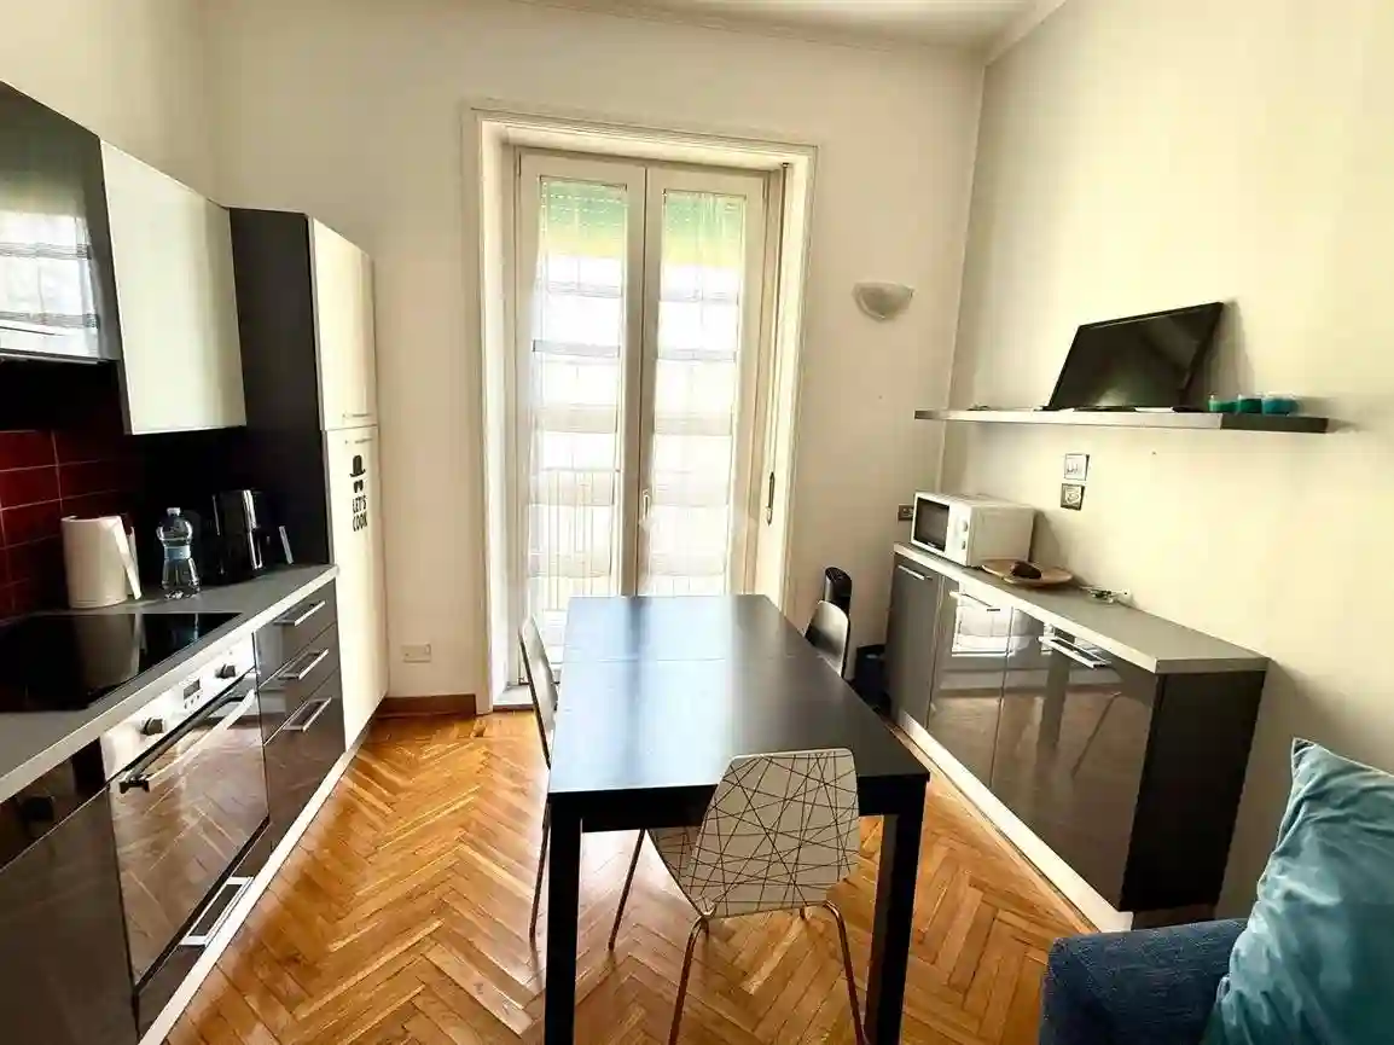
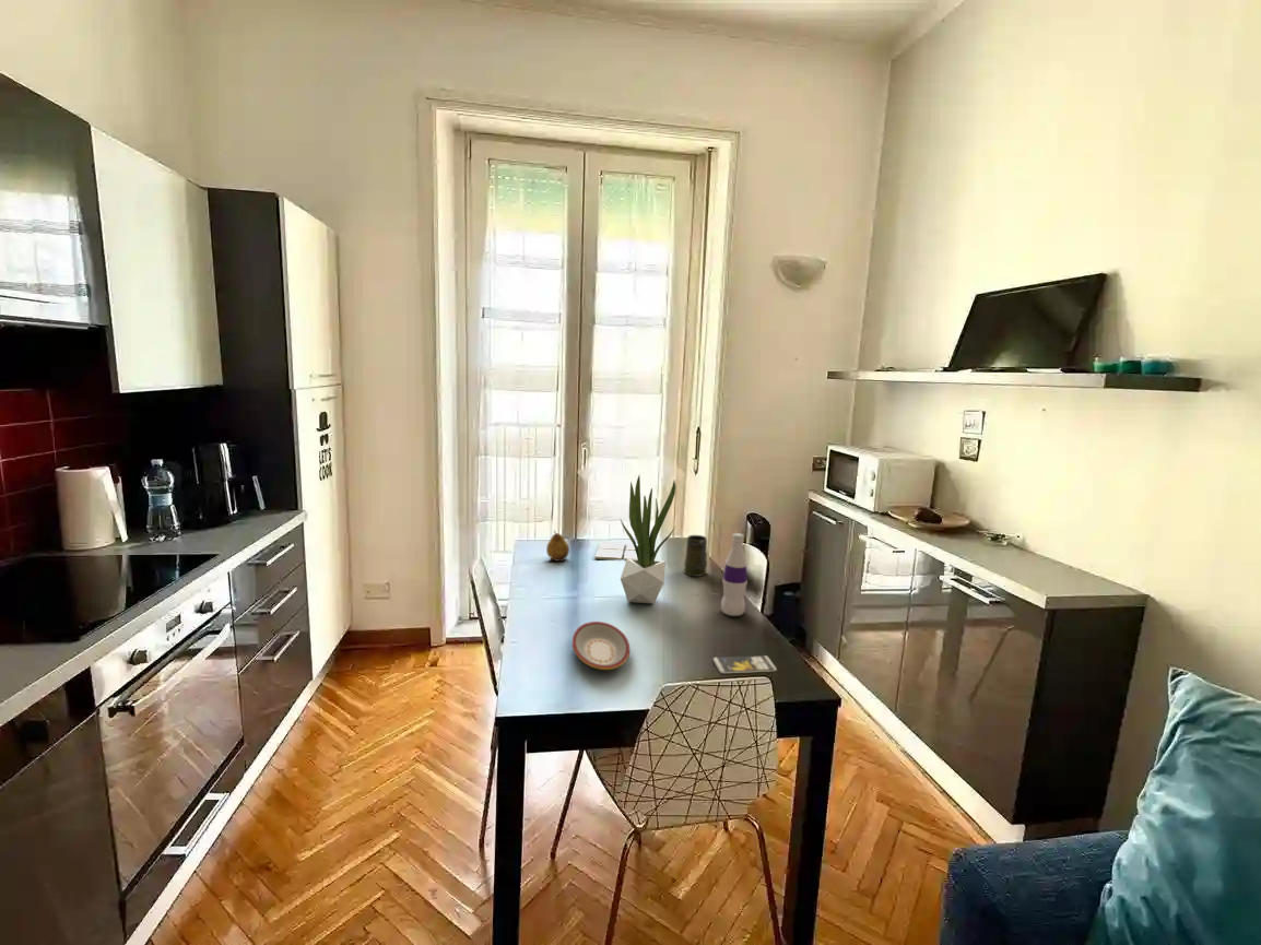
+ fruit (557, 544)
+ smartphone (744, 664)
+ bottle (735, 574)
+ drink coaster (625, 551)
+ plate (600, 647)
+ mug (697, 556)
+ potted plant (644, 539)
